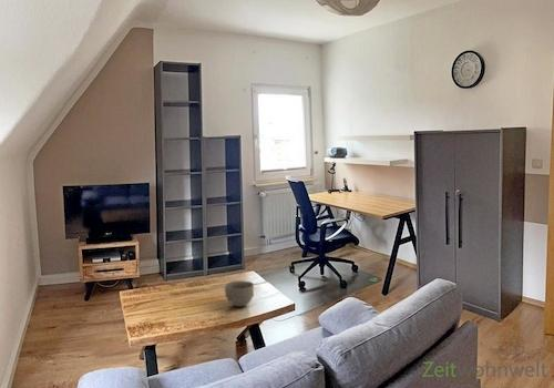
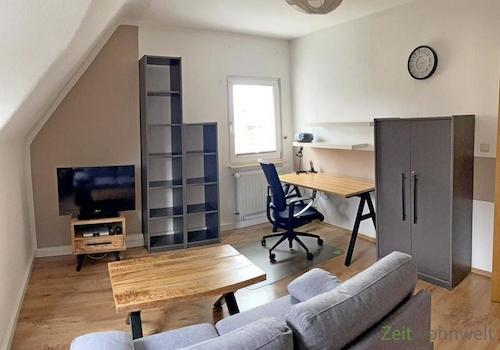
- bowl (239, 294)
